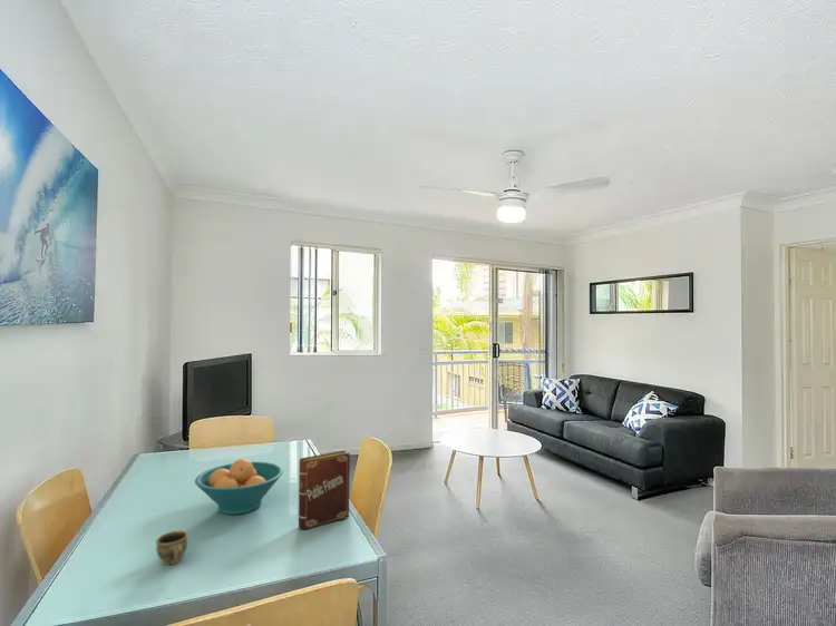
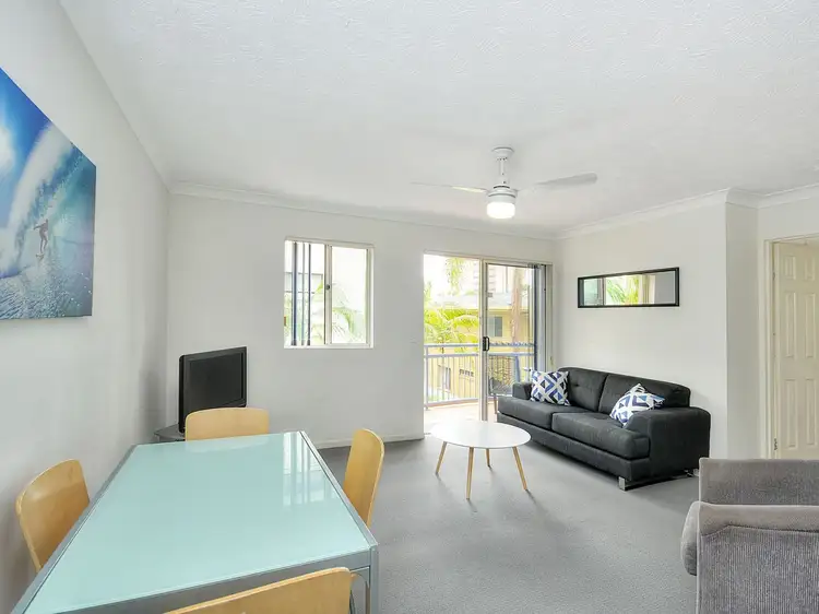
- cup (172, 550)
- book (323, 488)
- fruit bowl (240, 482)
